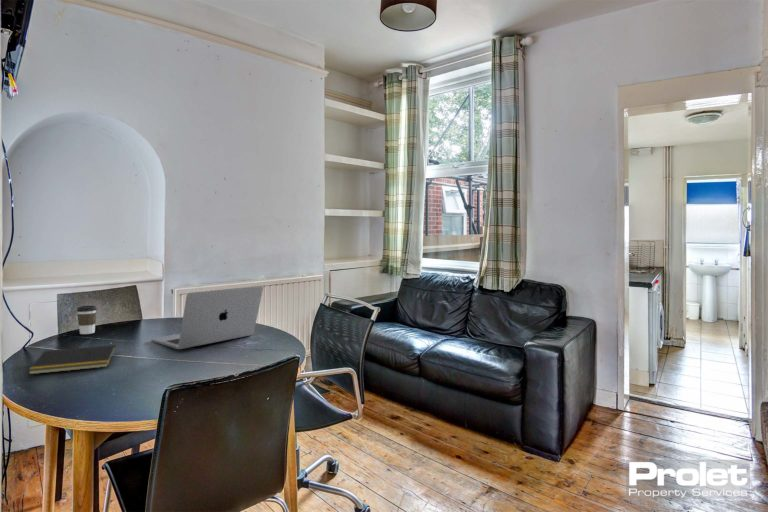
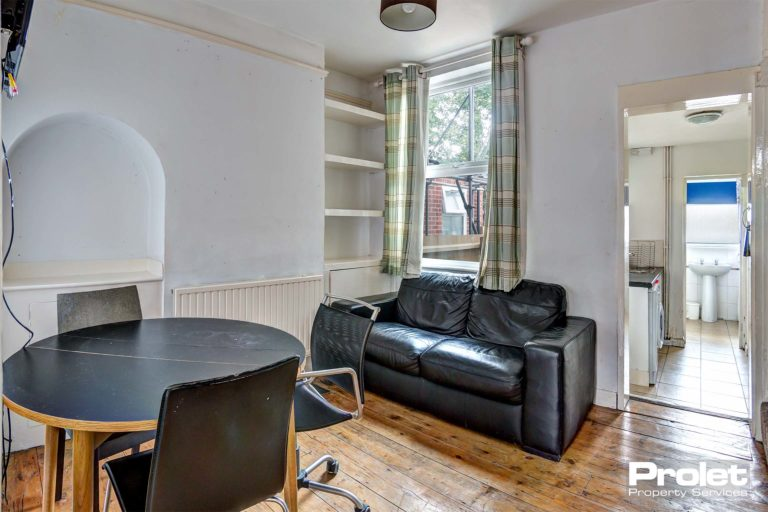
- notepad (75, 358)
- laptop (207, 313)
- coffee cup (87, 319)
